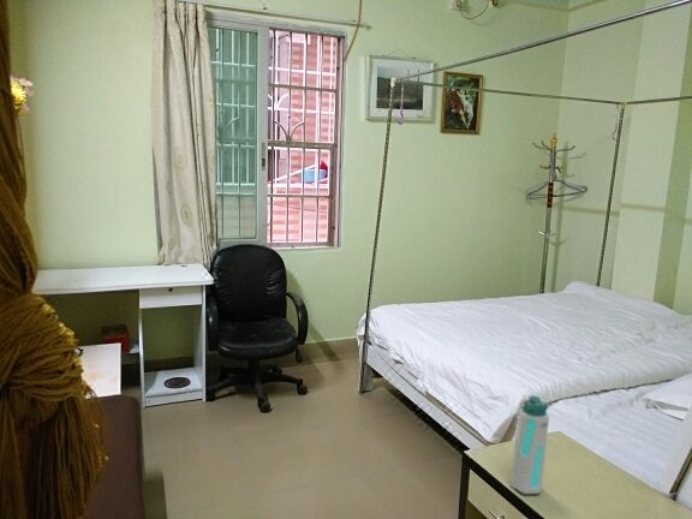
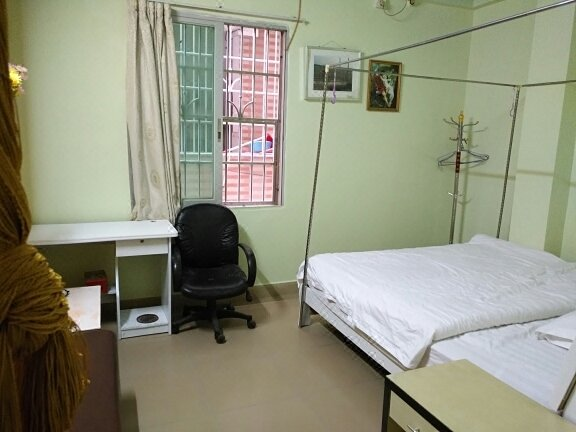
- water bottle (531, 443)
